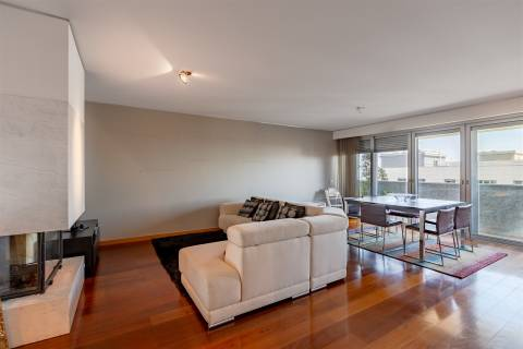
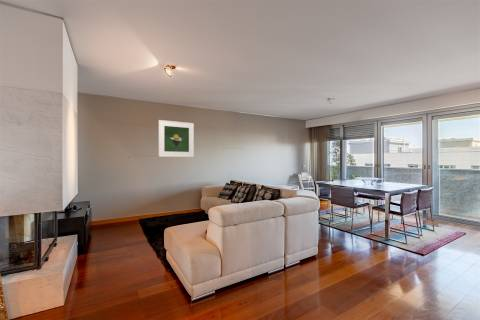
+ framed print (176, 139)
